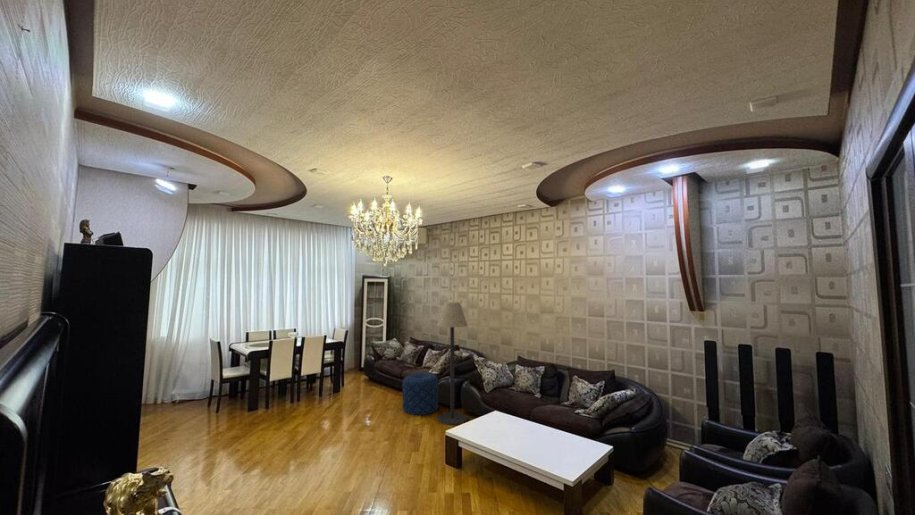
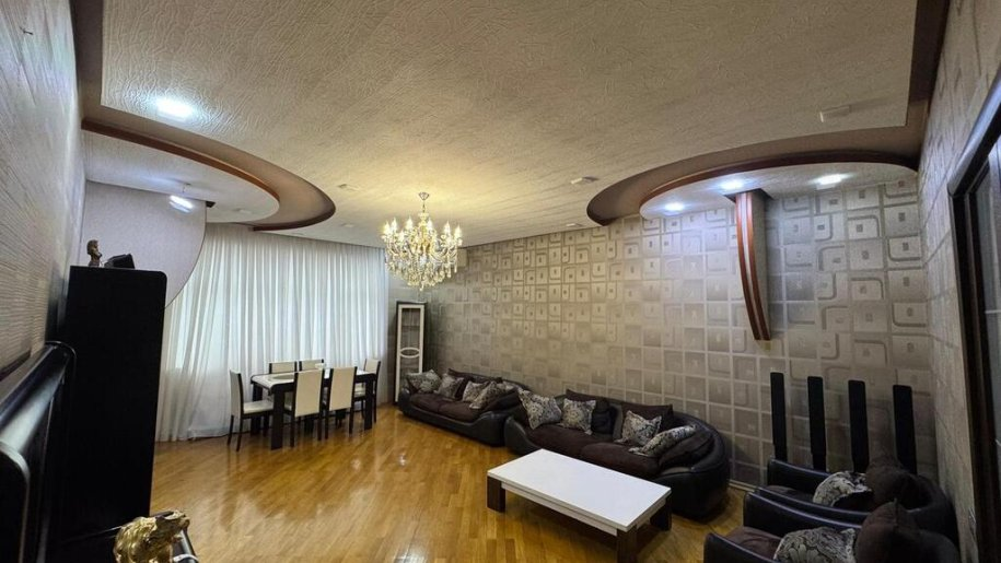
- pouf (420, 392)
- floor lamp (452, 360)
